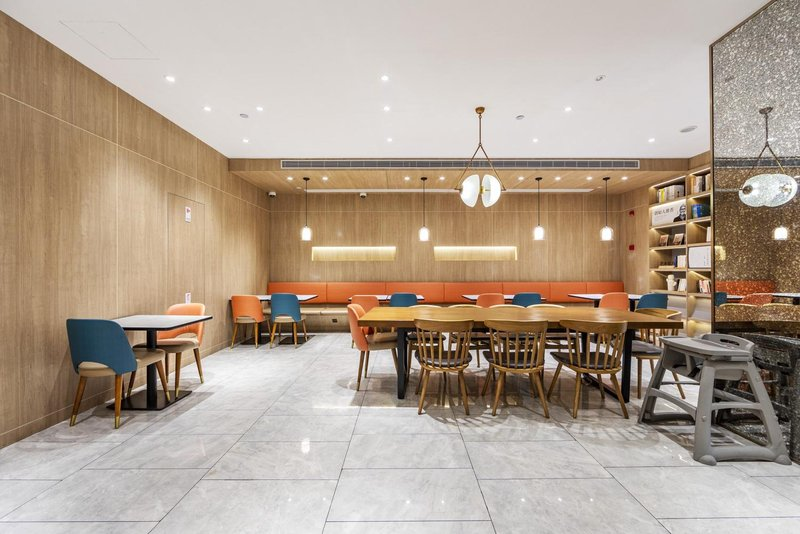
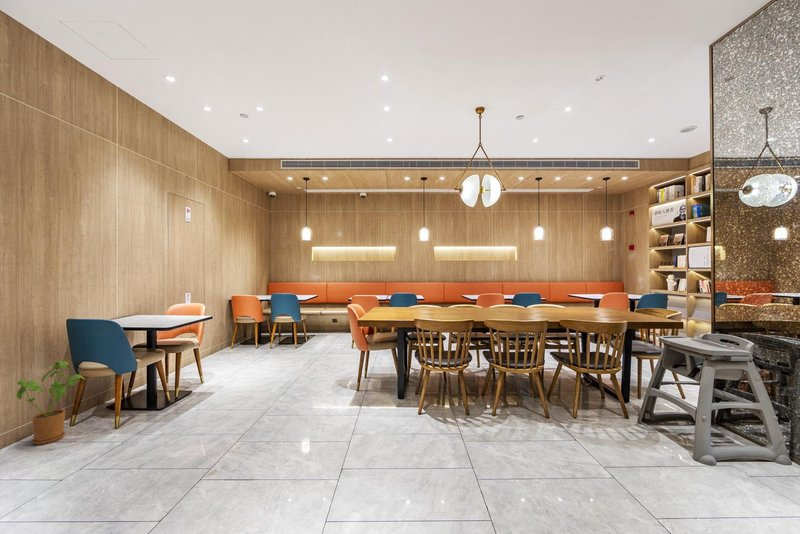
+ house plant (54, 401)
